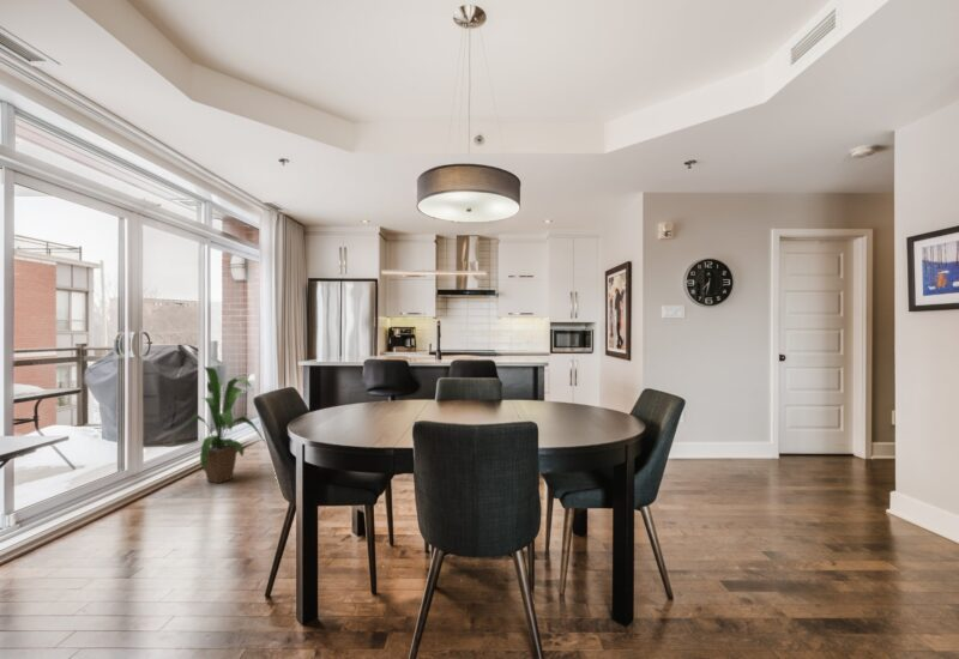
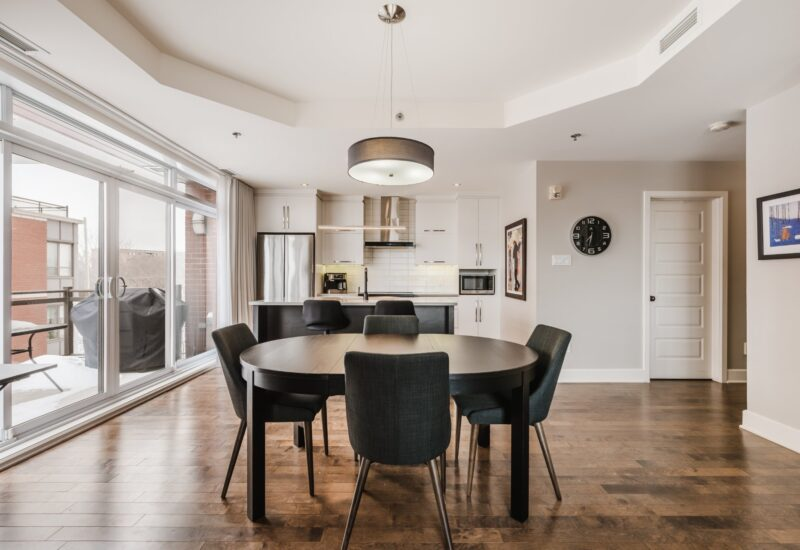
- house plant (229, 421)
